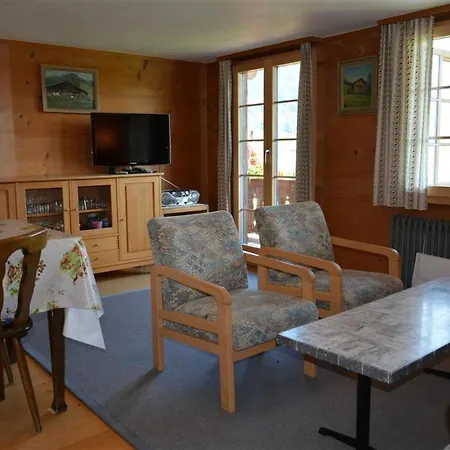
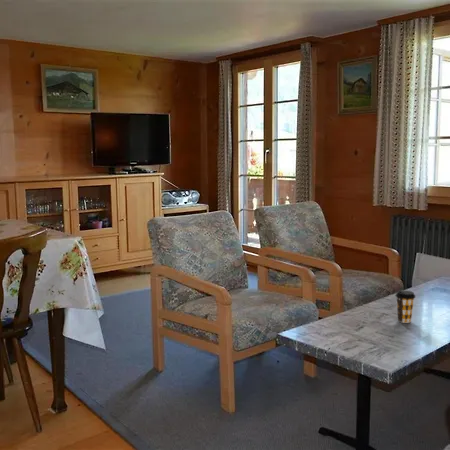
+ coffee cup (405, 306)
